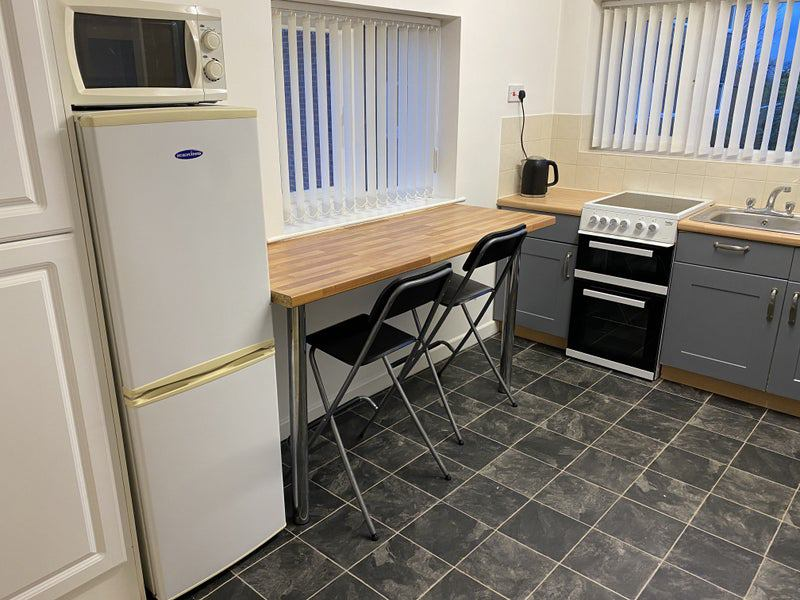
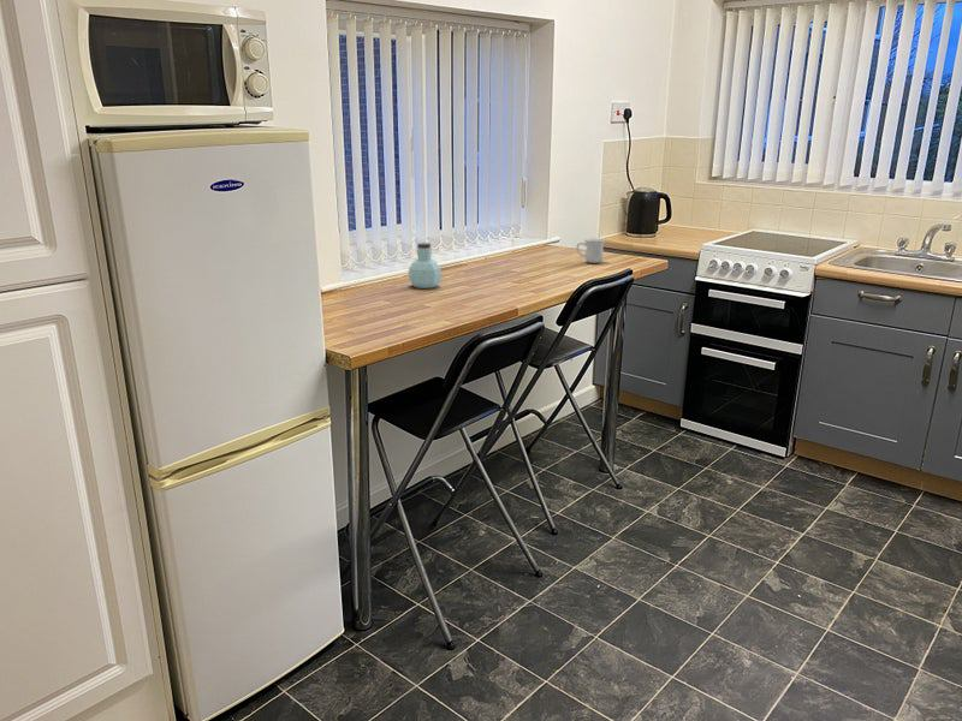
+ jar (424, 264)
+ mug (589, 250)
